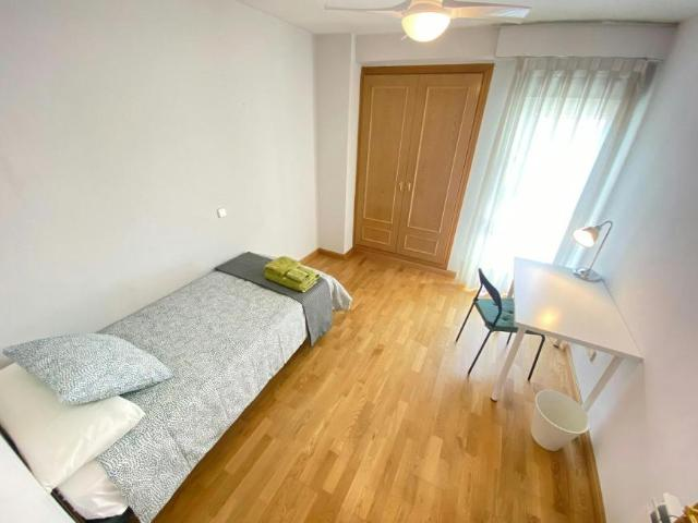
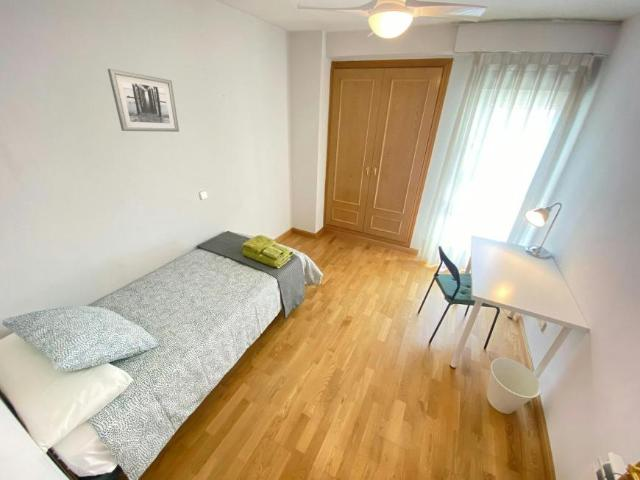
+ wall art (147, 104)
